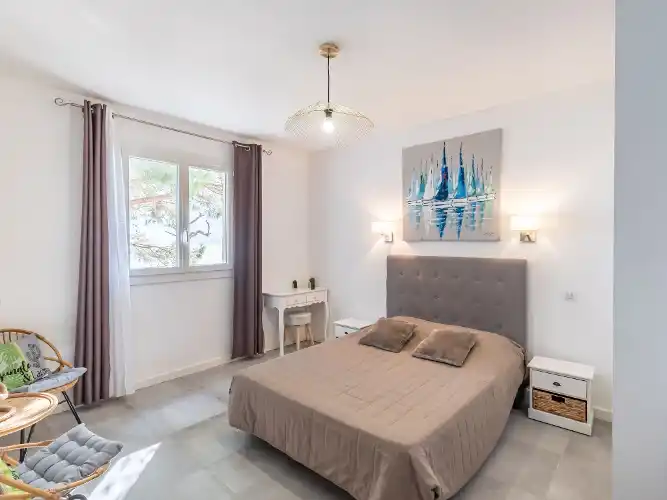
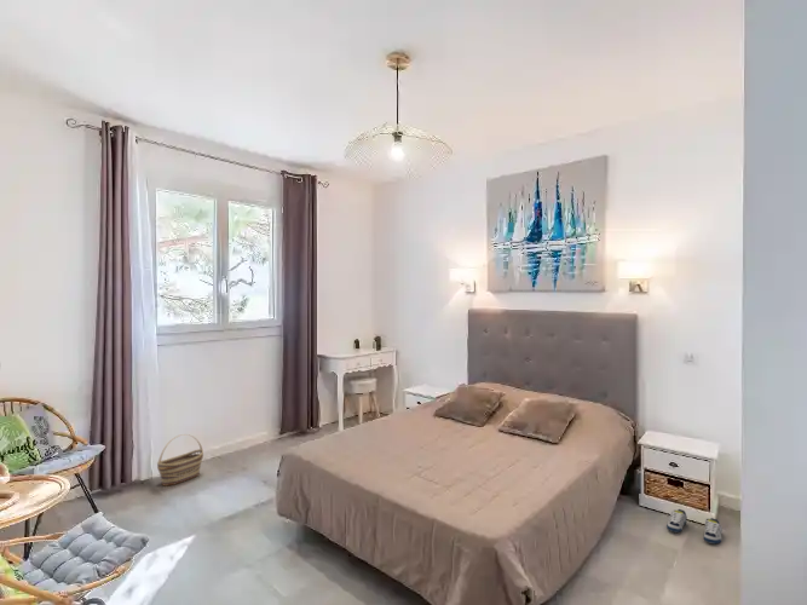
+ basket (180, 456)
+ shoe (685, 523)
